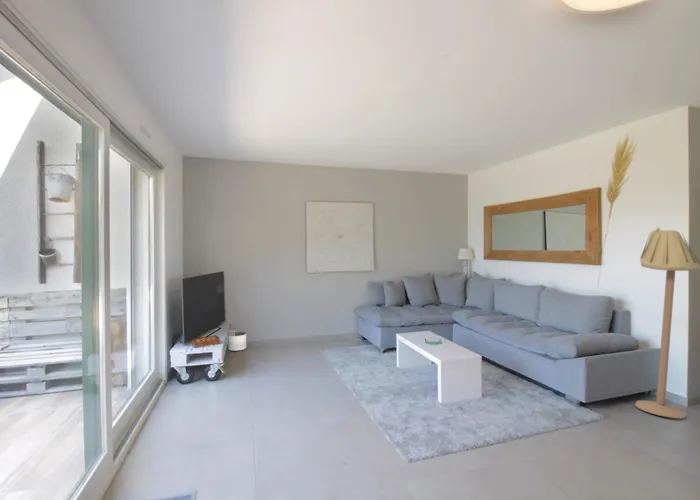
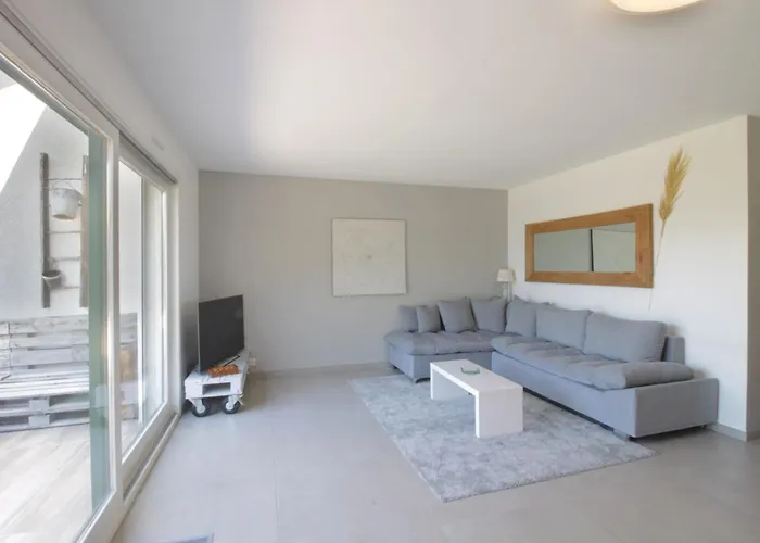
- floor lamp (667, 318)
- planter (237, 341)
